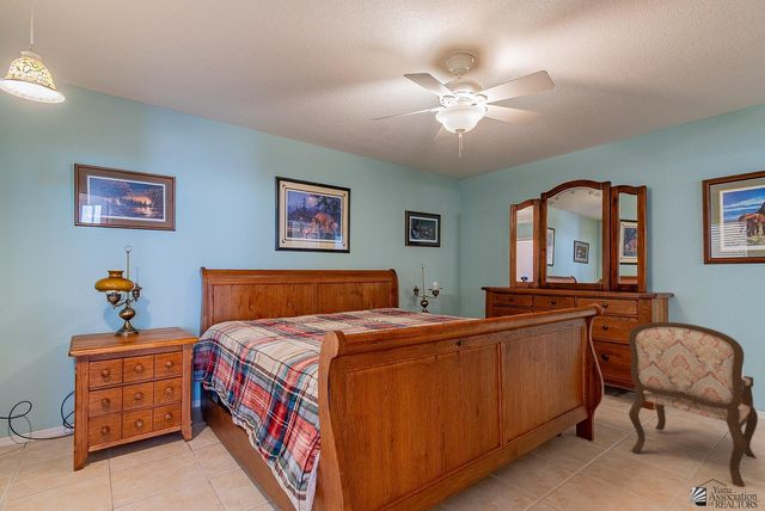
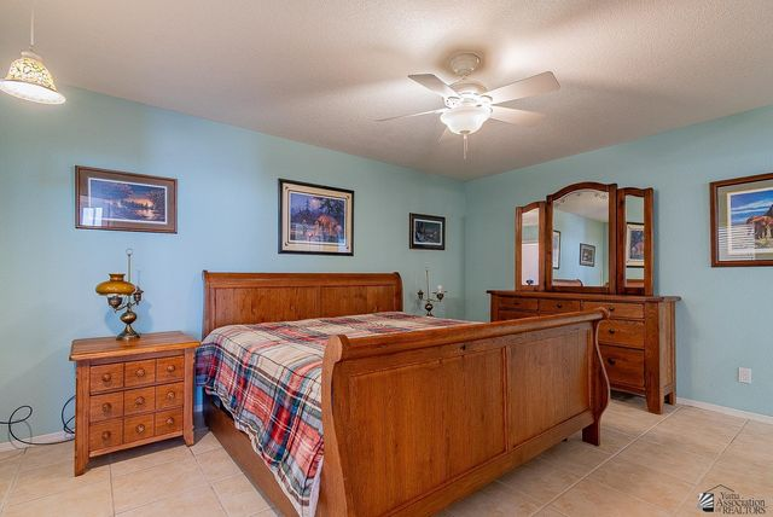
- armchair (692, 387)
